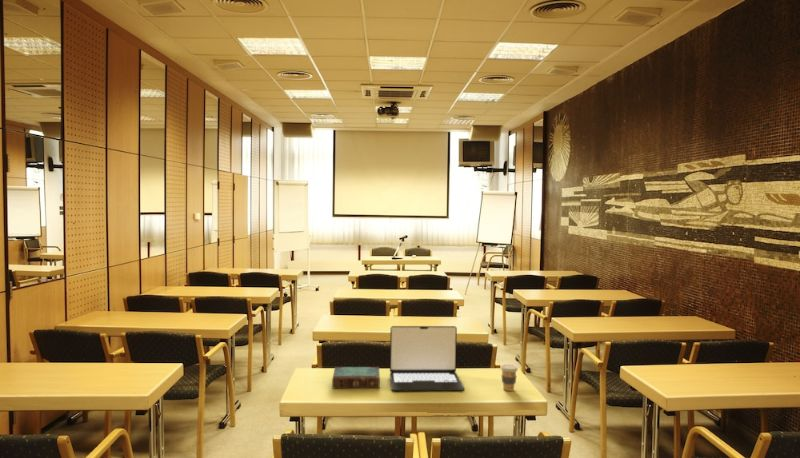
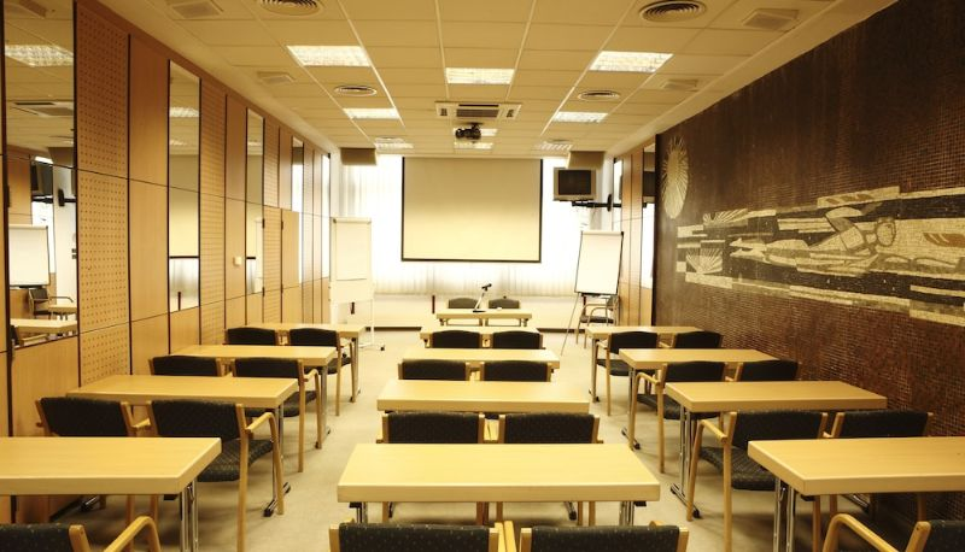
- book (356, 377)
- laptop (425, 357)
- coffee cup (508, 378)
